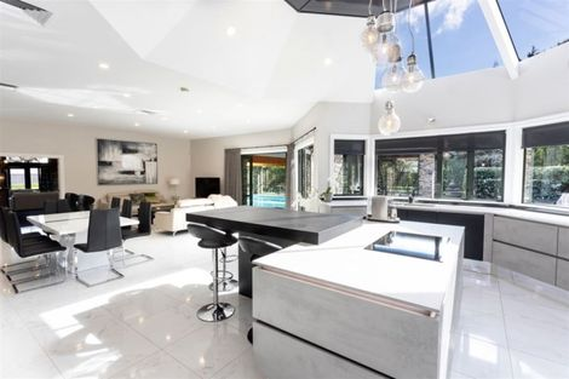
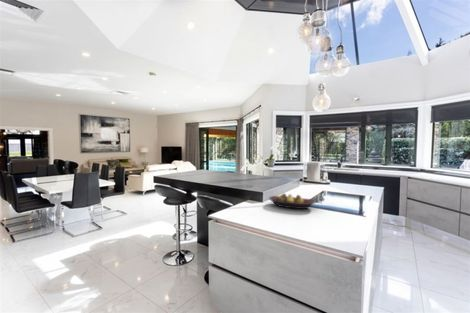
+ fruit bowl (291, 200)
